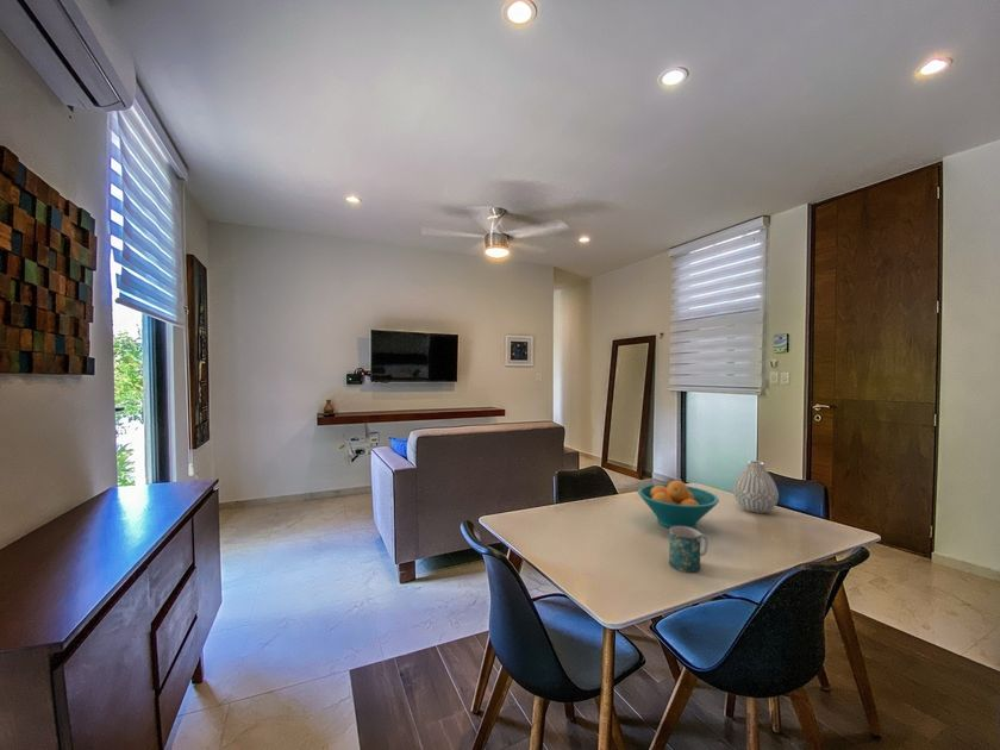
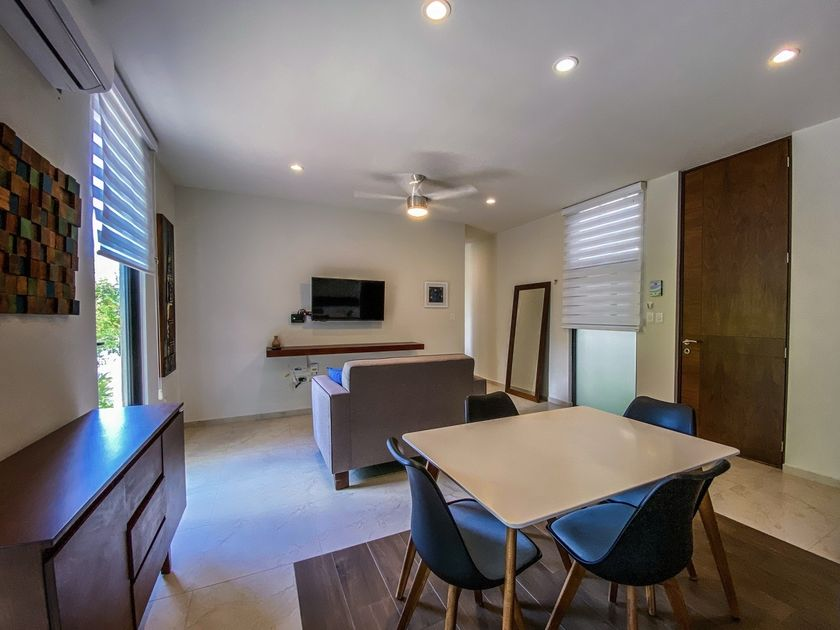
- vase (755, 486)
- fruit bowl (676, 501)
- mug (689, 548)
